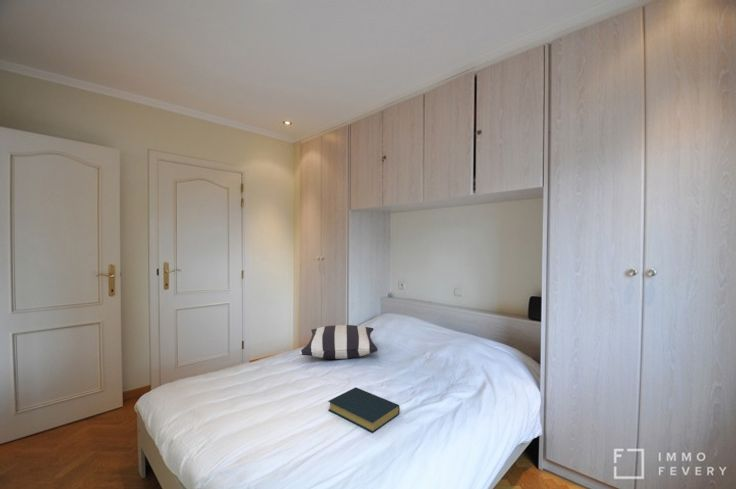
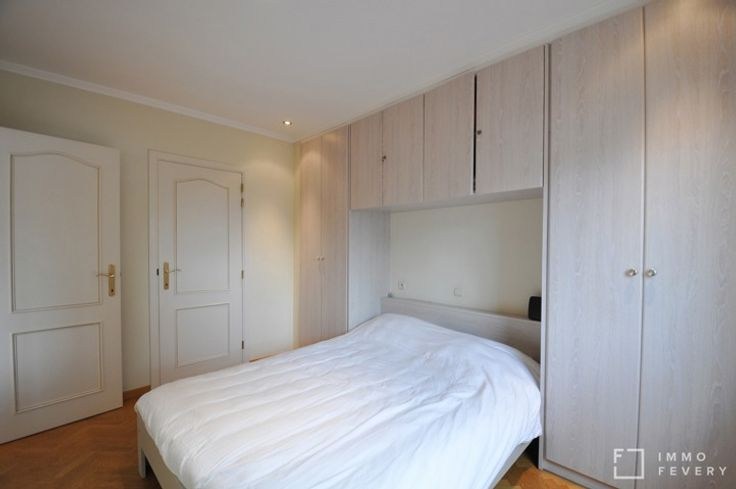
- hardback book (363, 407)
- pillow (340, 340)
